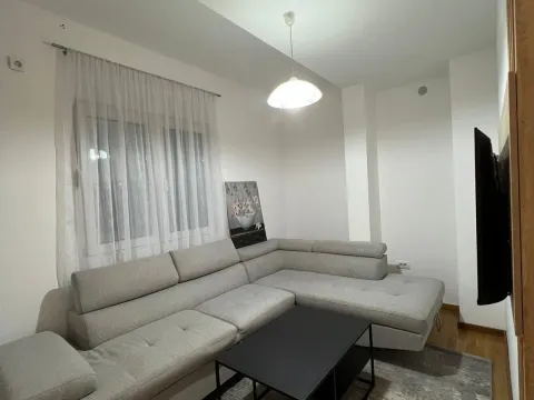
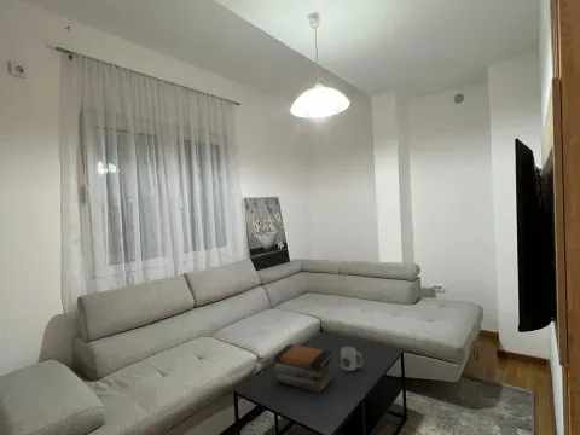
+ mug (352, 359)
+ book stack (302, 366)
